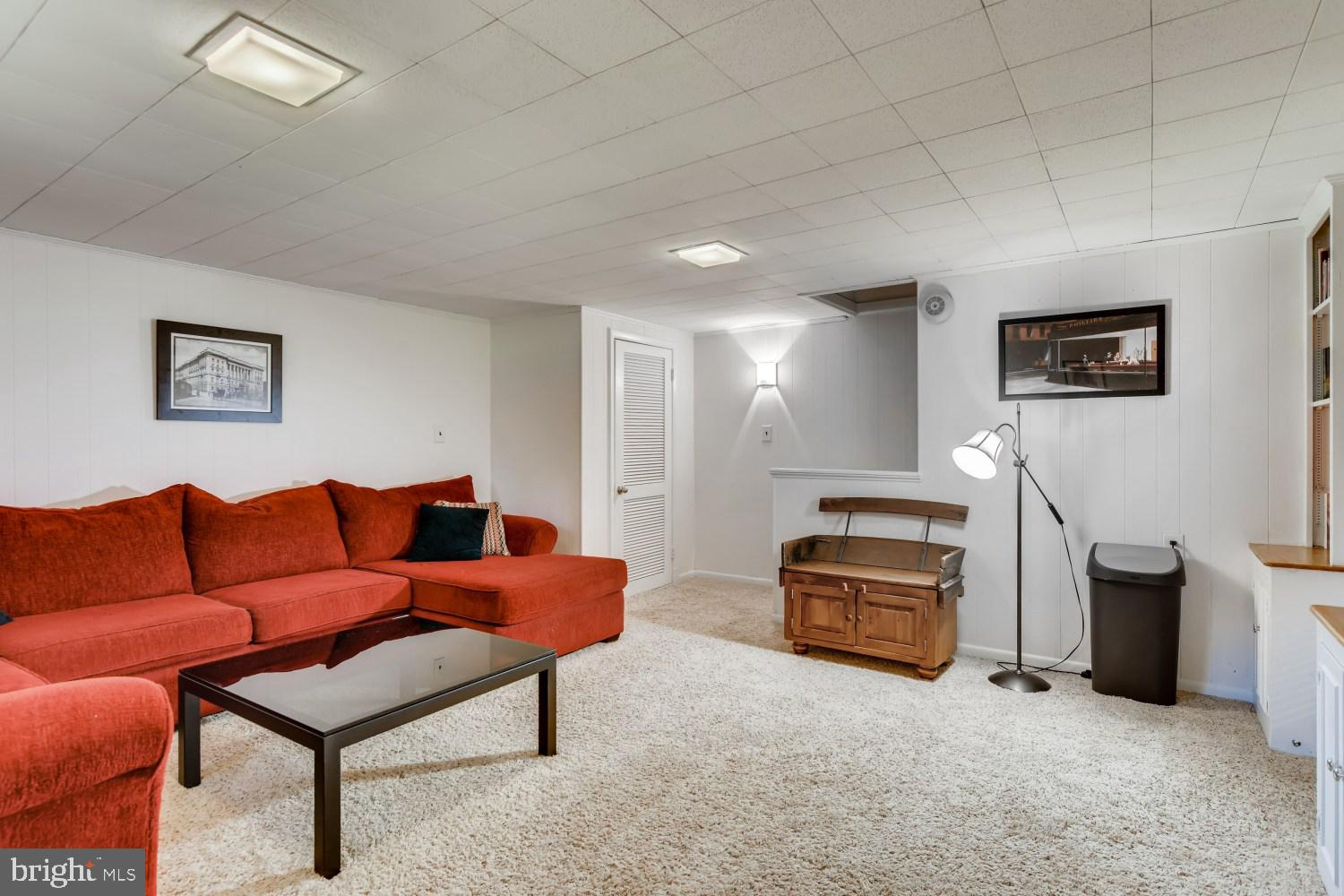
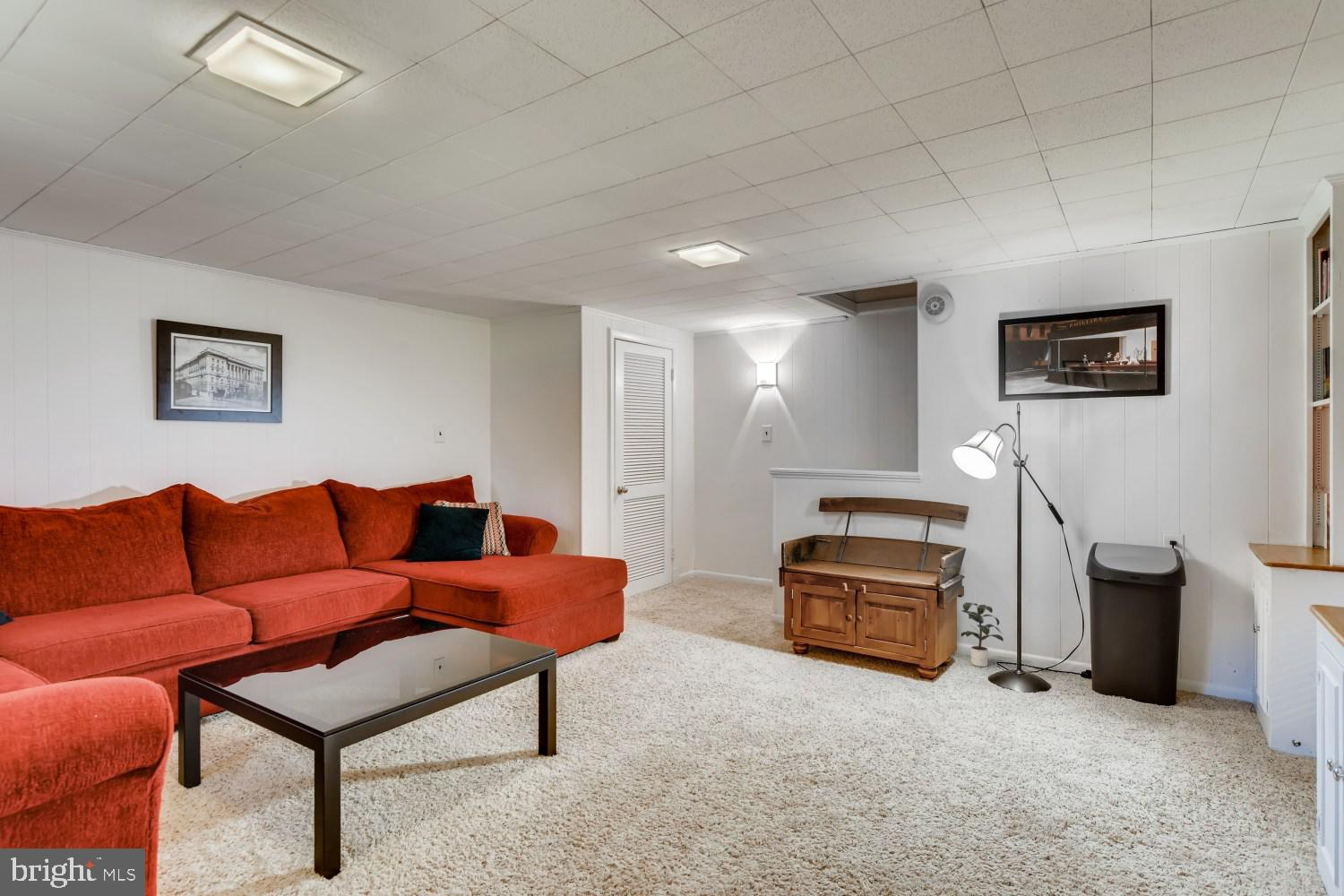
+ potted plant (984, 633)
